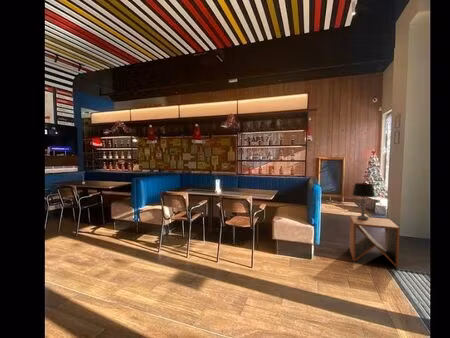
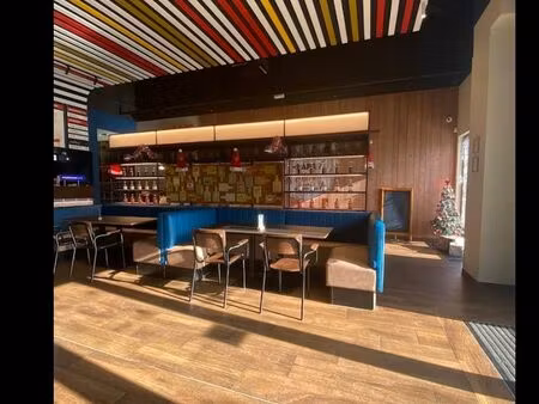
- side table (372, 239)
- table lamp (363, 201)
